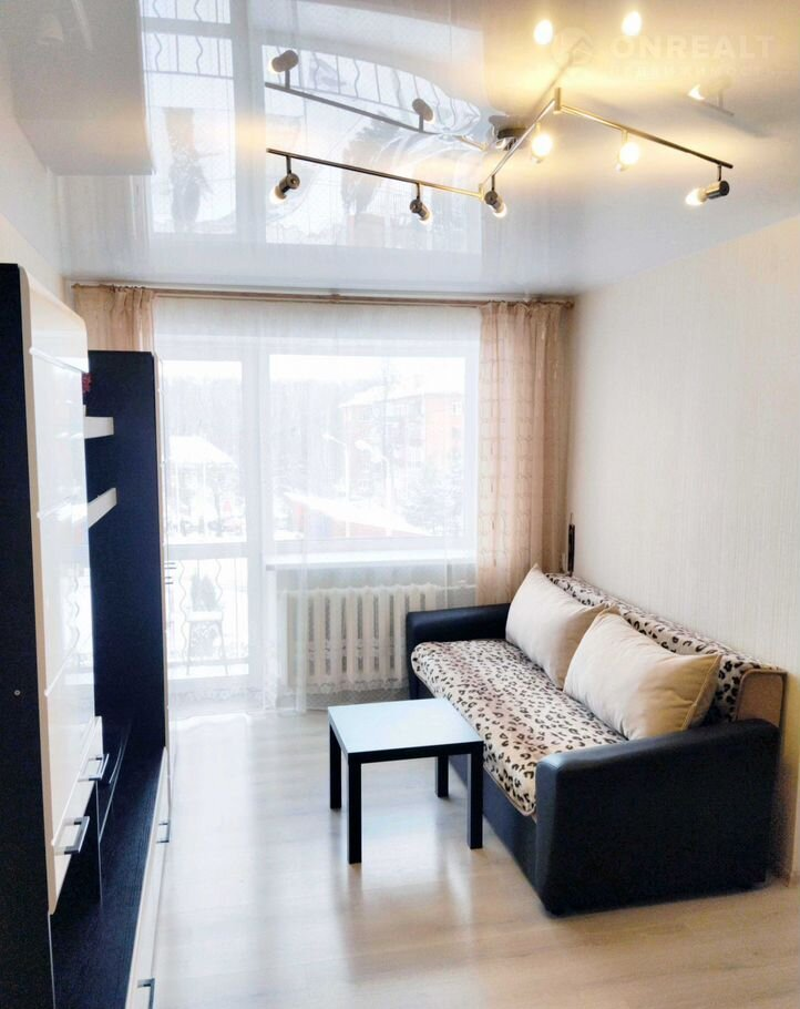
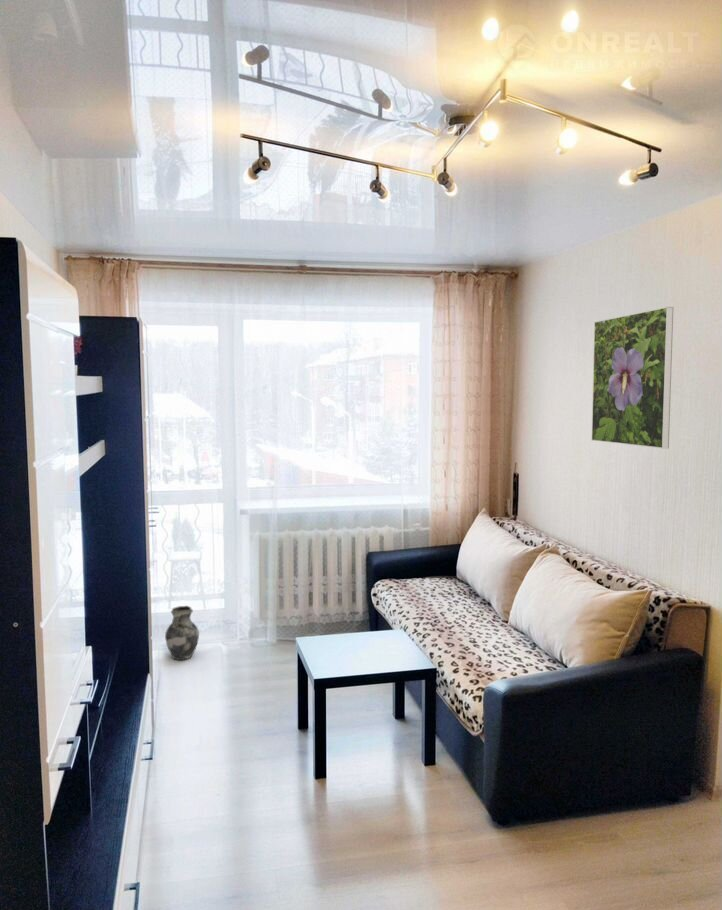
+ ceramic jug (182, 632)
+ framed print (628, 380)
